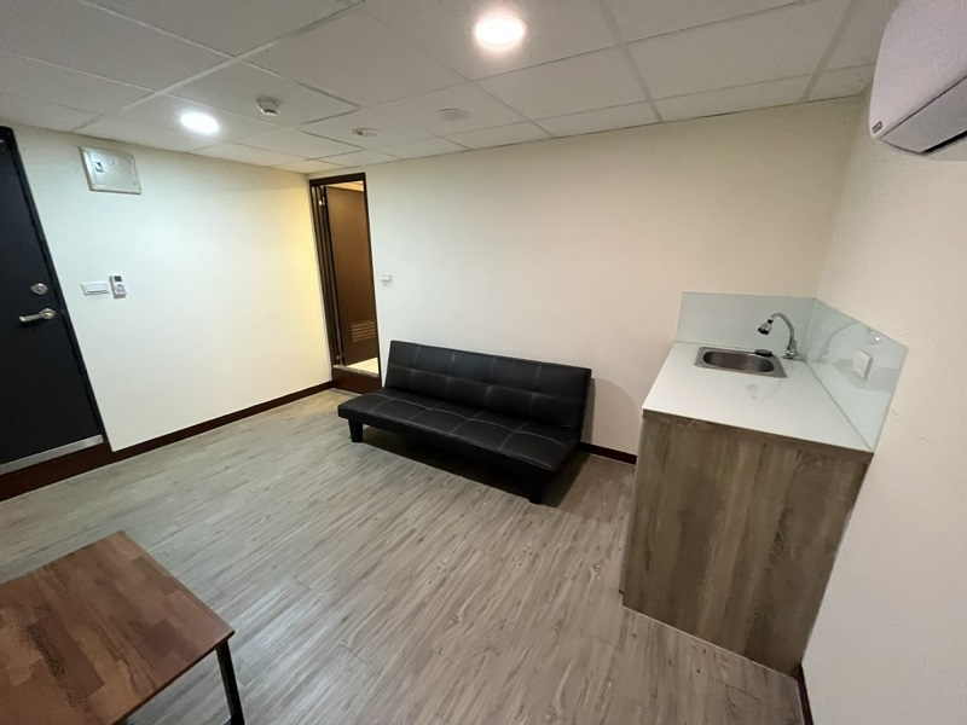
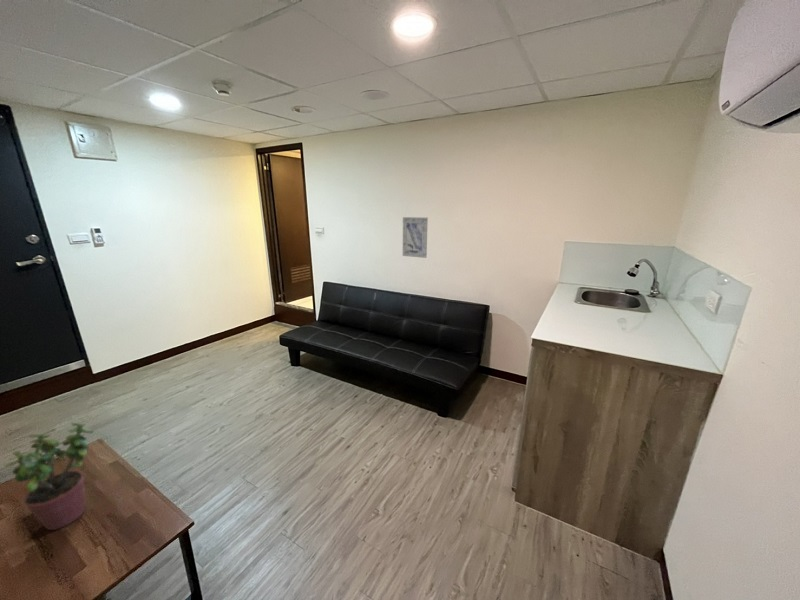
+ potted plant (54, 480)
+ wall art (414, 237)
